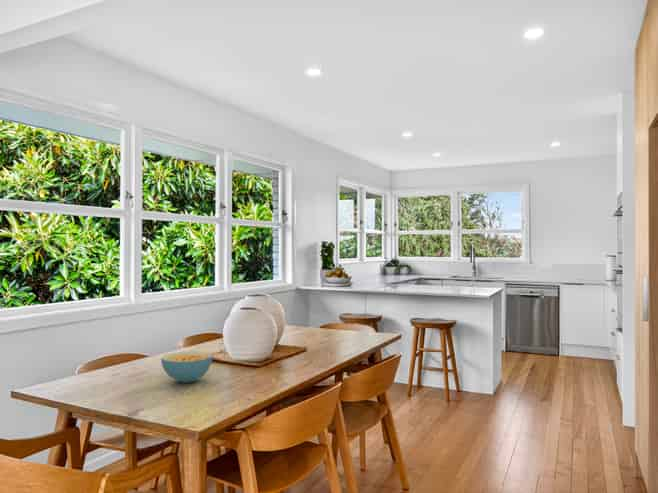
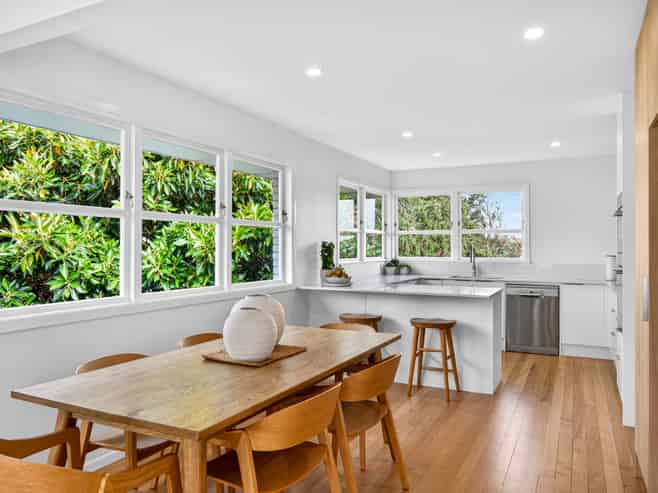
- cereal bowl (187, 368)
